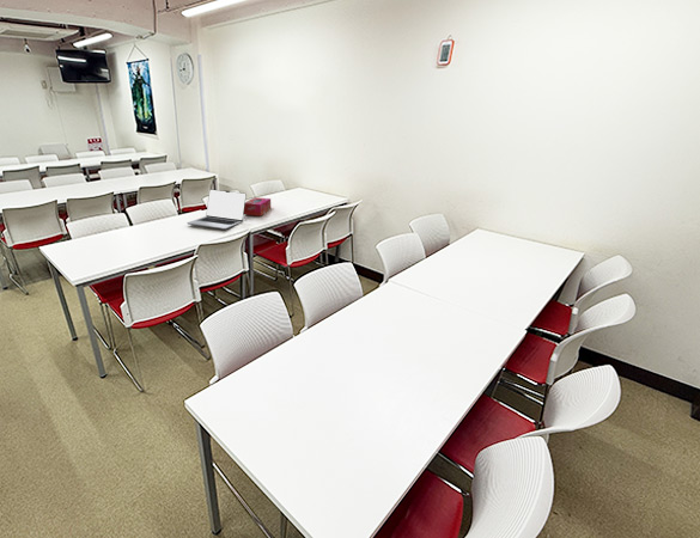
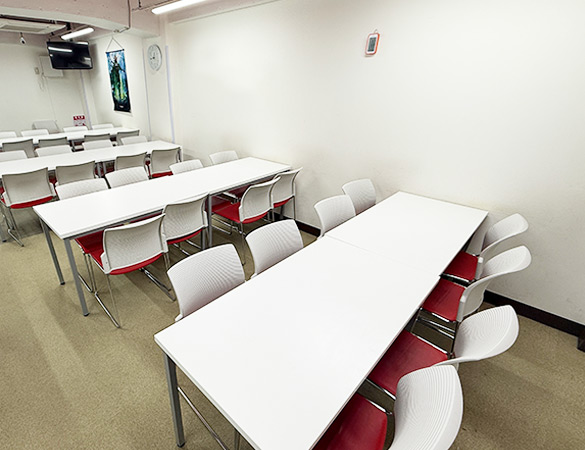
- laptop (217, 208)
- tissue box (257, 206)
